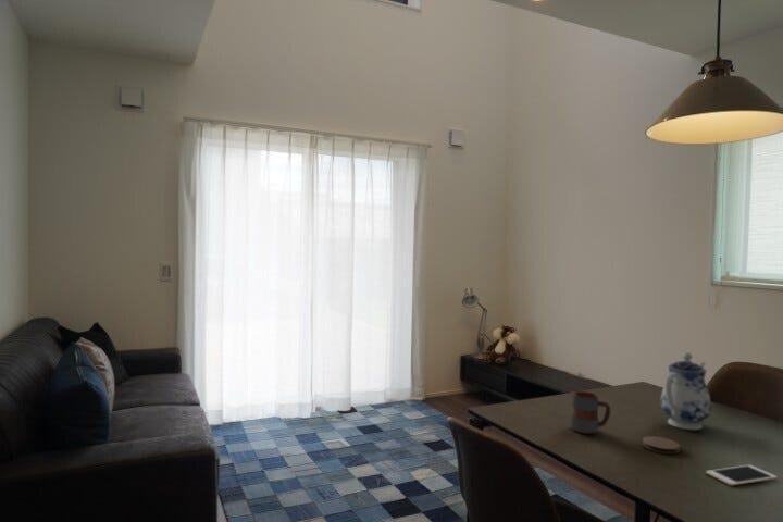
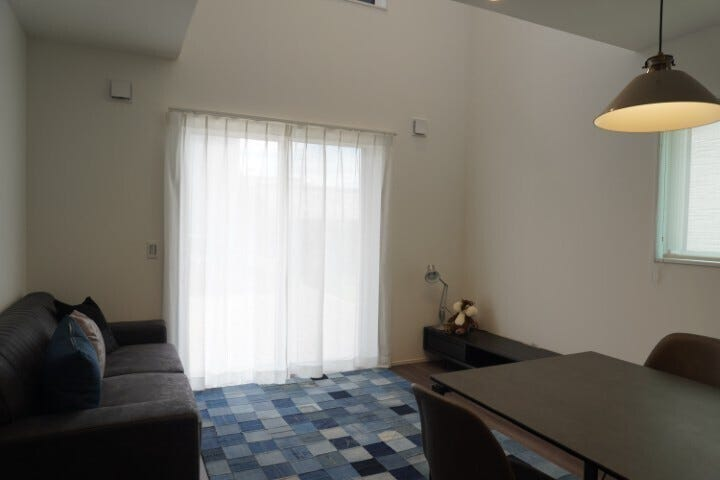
- mug (591, 413)
- cell phone (741, 474)
- teapot (685, 388)
- coaster (660, 445)
